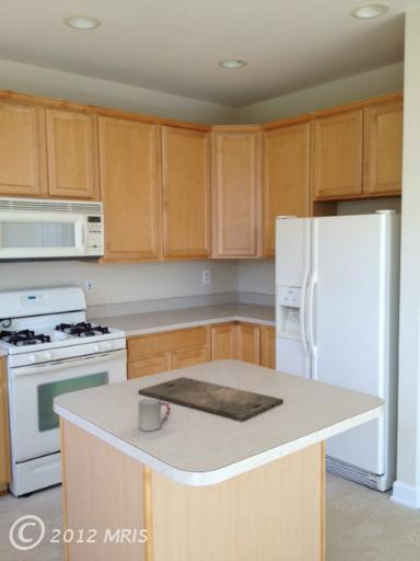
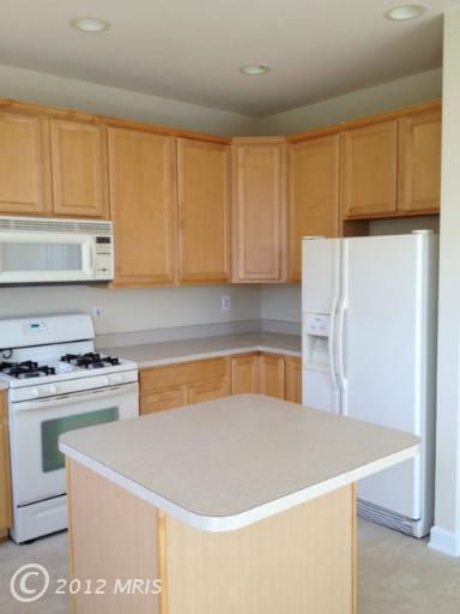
- cup (154, 413)
- cutting board (208, 396)
